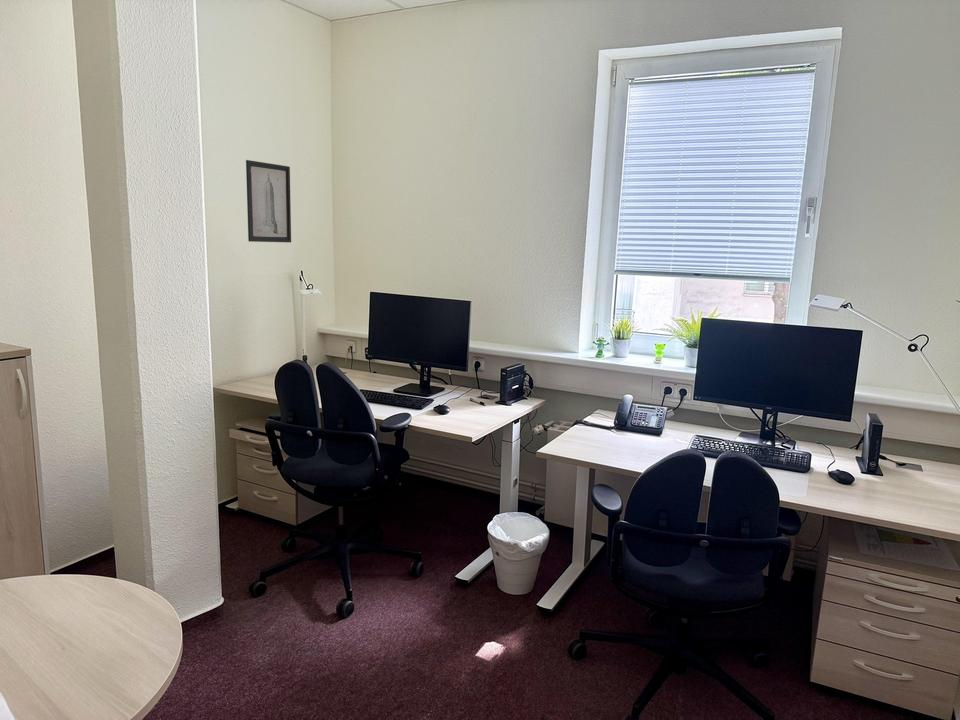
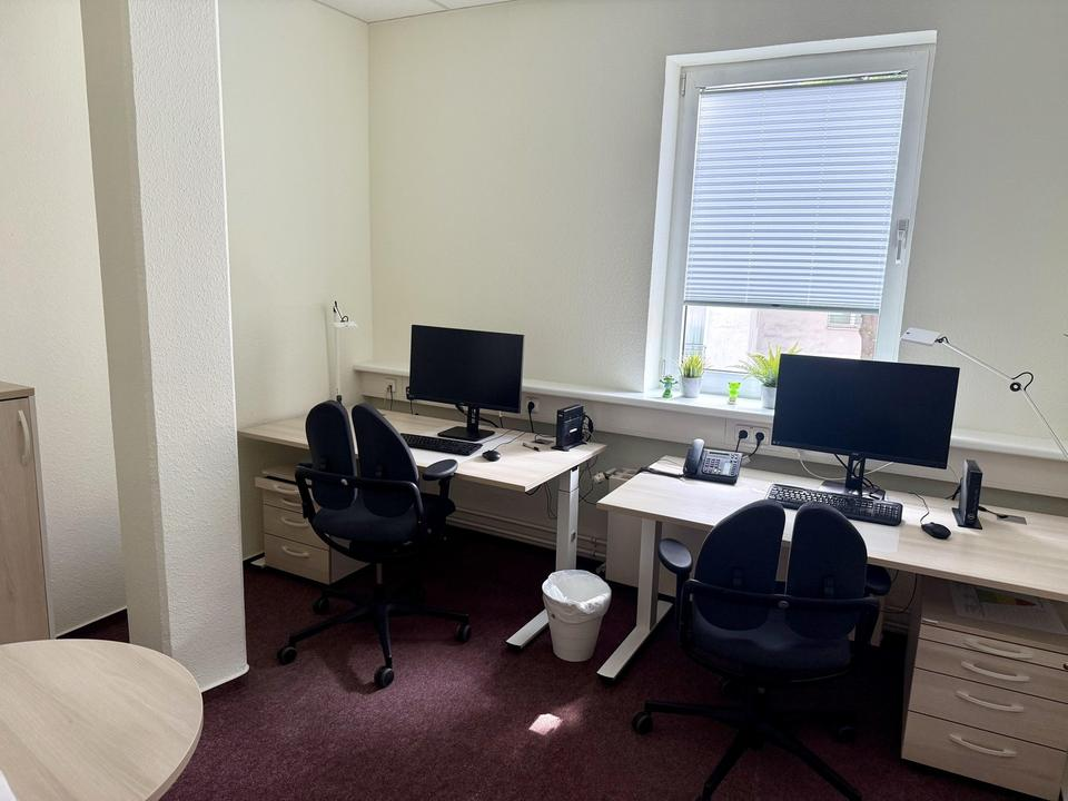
- wall art (269, 203)
